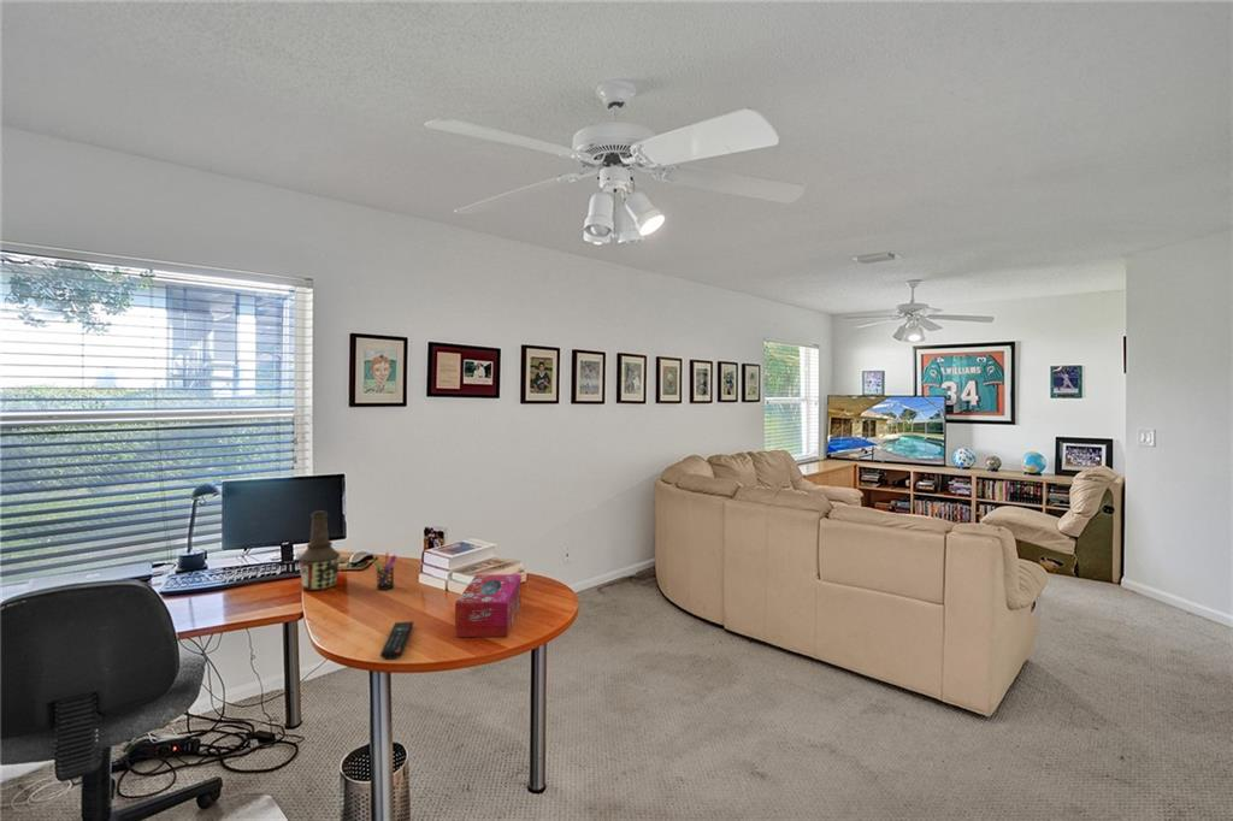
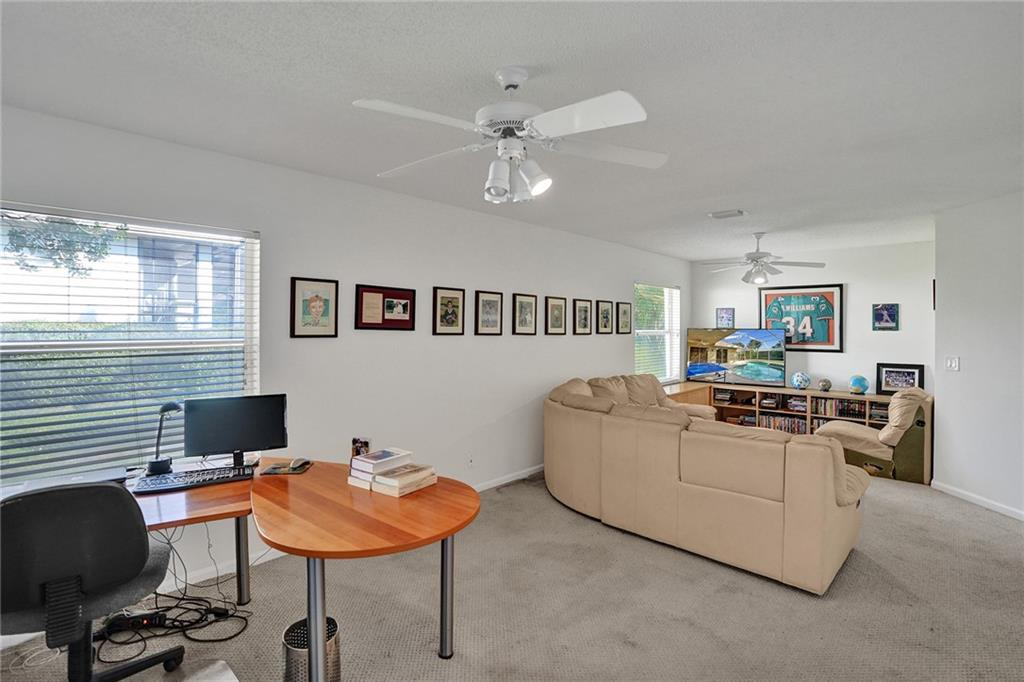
- remote control (397, 639)
- tissue box (490, 603)
- pen holder (383, 571)
- bottle (319, 548)
